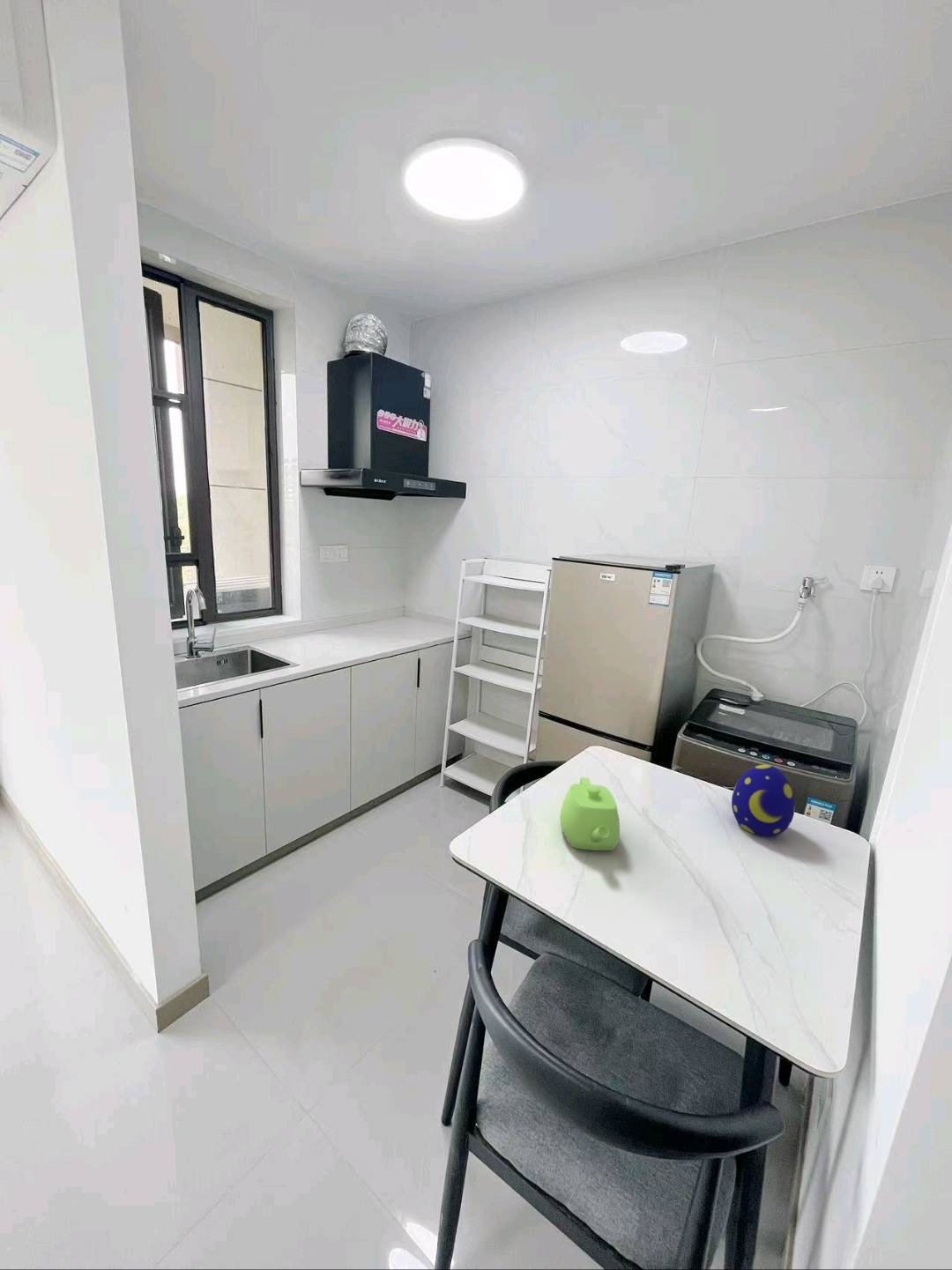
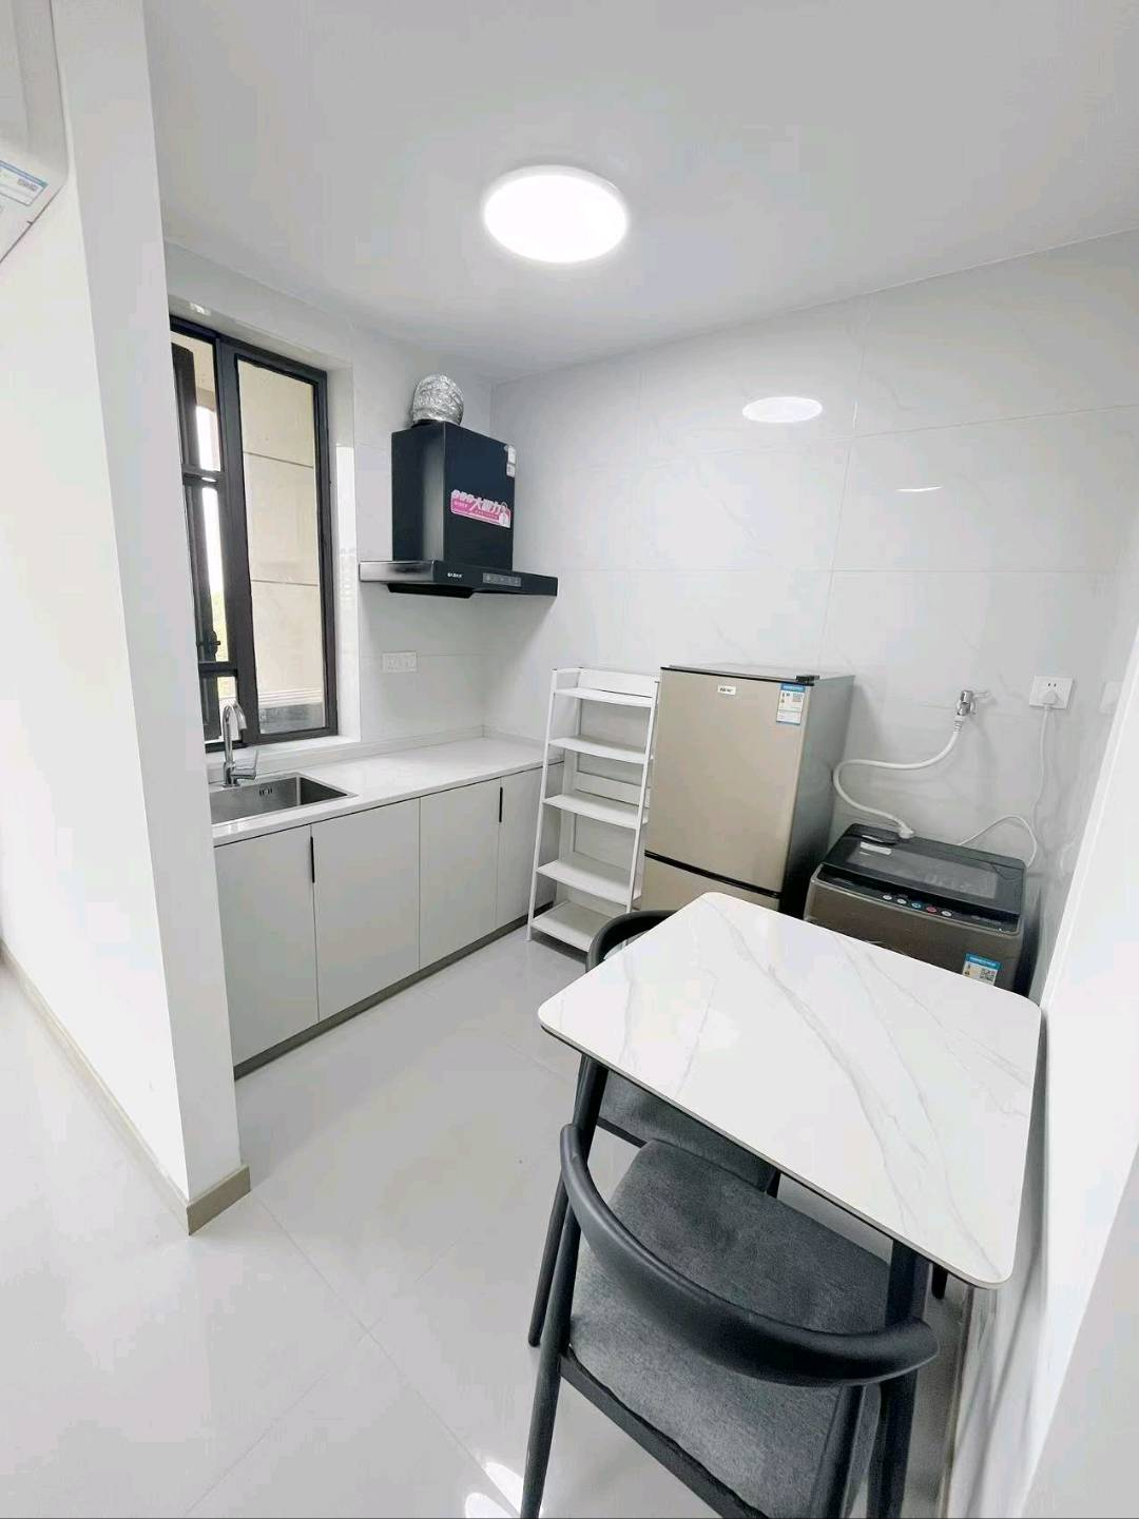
- decorative egg (763, 797)
- teapot (591, 813)
